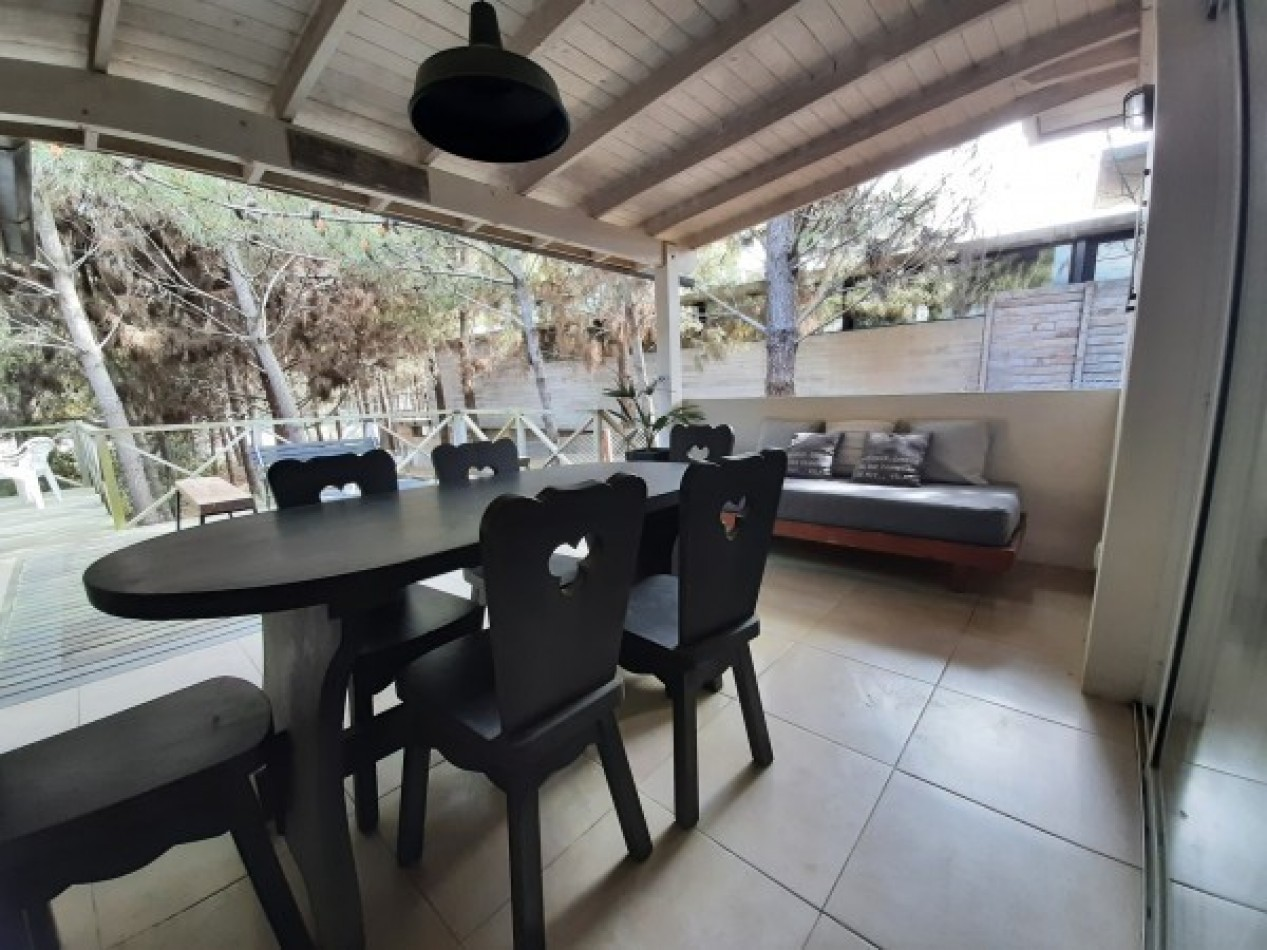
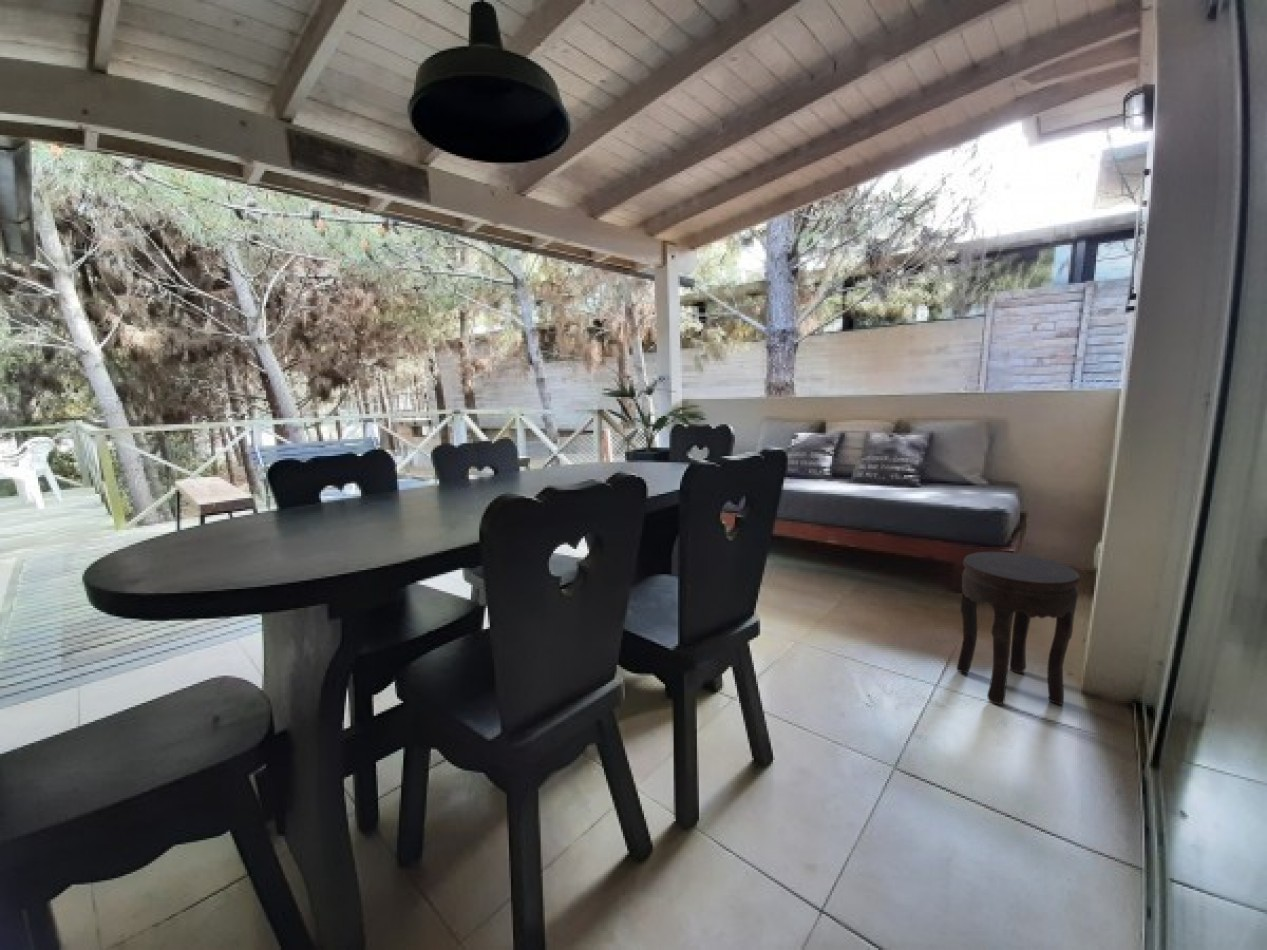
+ side table (1013, 627)
